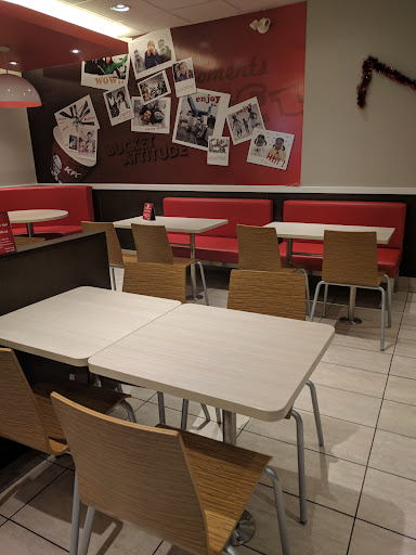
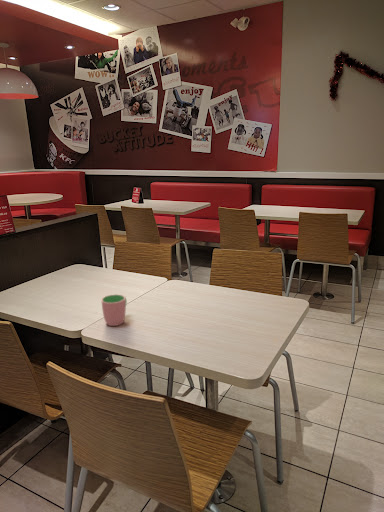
+ cup (116, 309)
